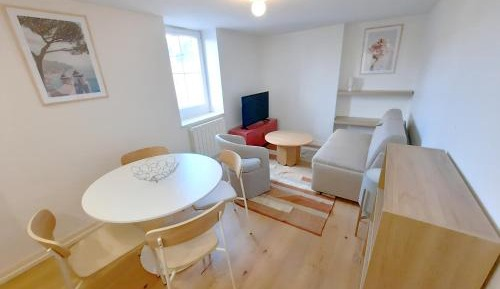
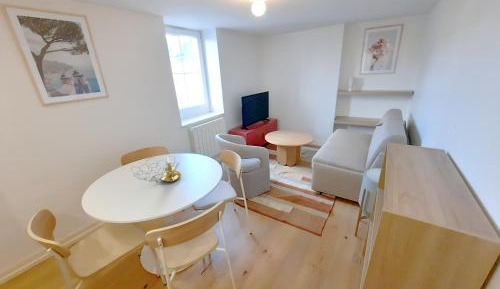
+ candle holder (169, 166)
